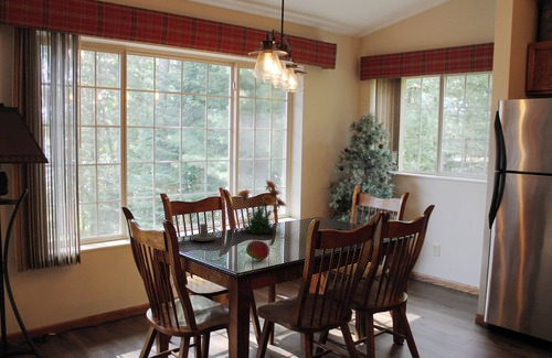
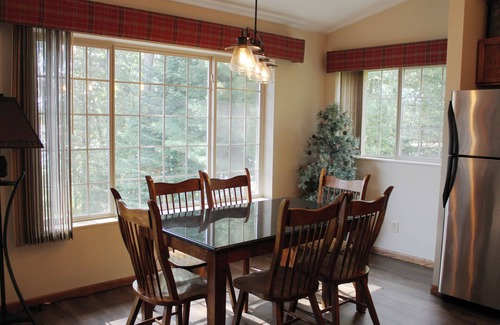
- candle holder (205, 232)
- fruit (257, 250)
- flower plant (261, 206)
